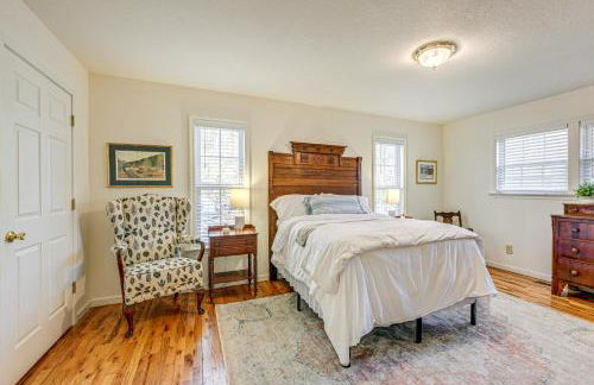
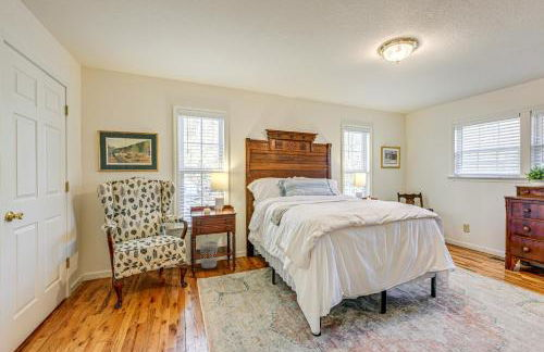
+ wastebasket (209, 253)
